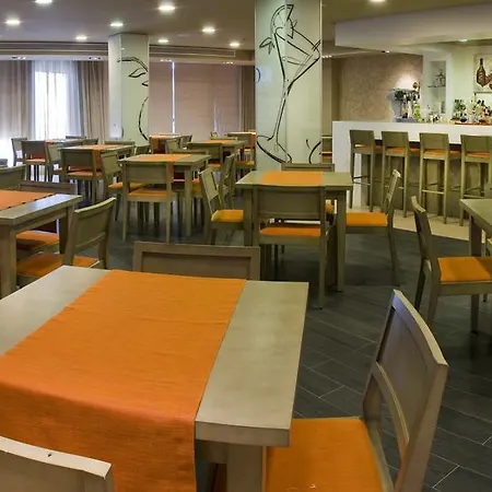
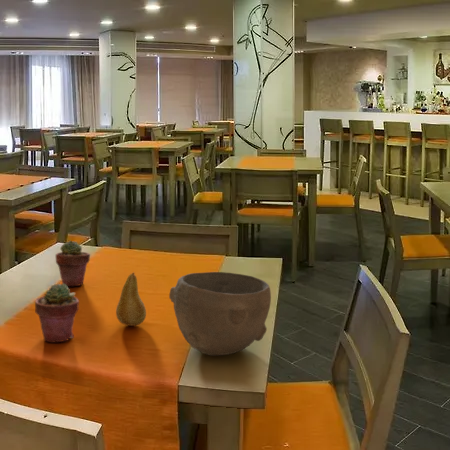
+ potted succulent (72, 262)
+ potted succulent (57, 311)
+ fruit (130, 298)
+ bowl (220, 314)
